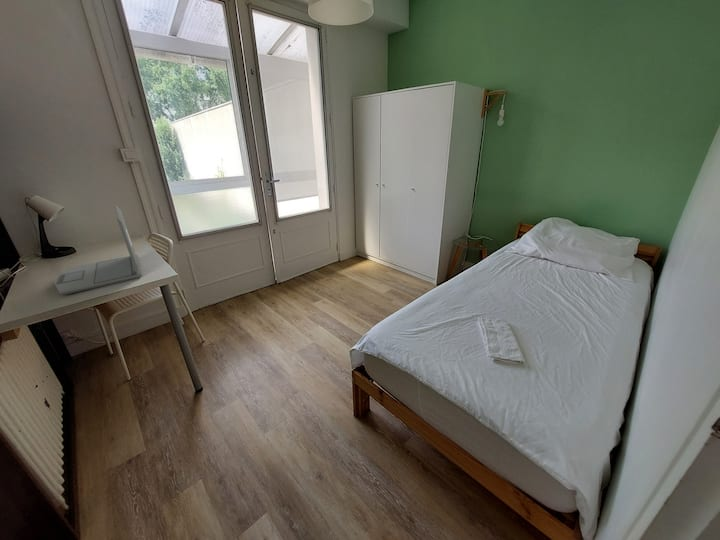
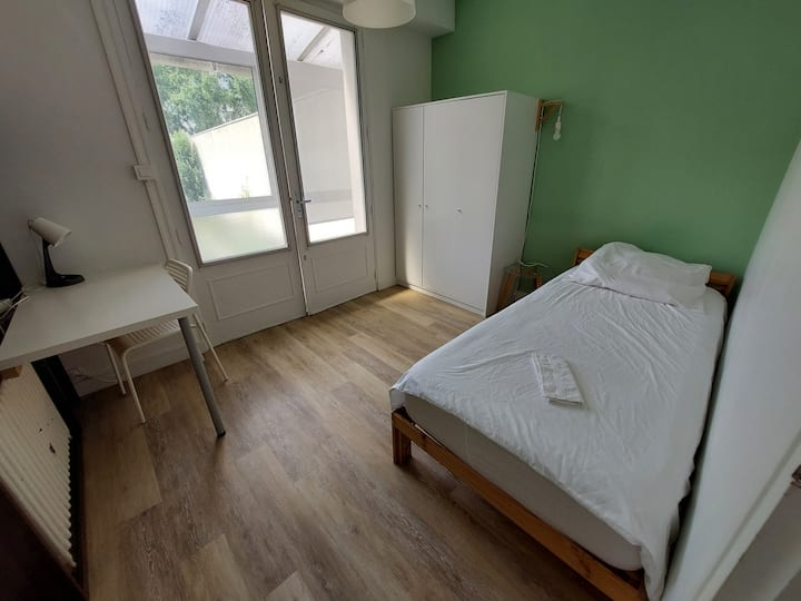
- laptop (92, 263)
